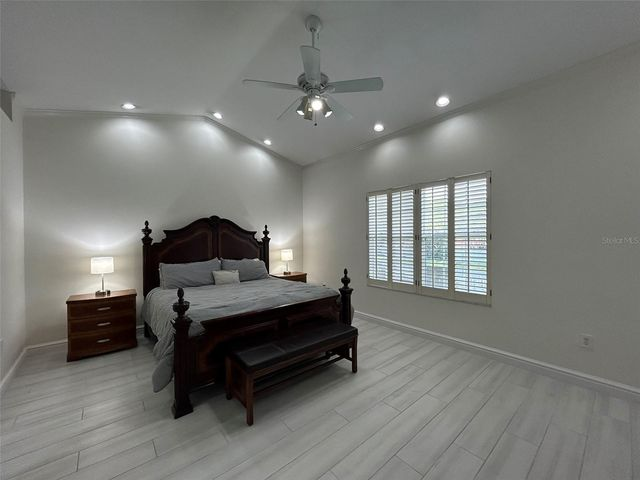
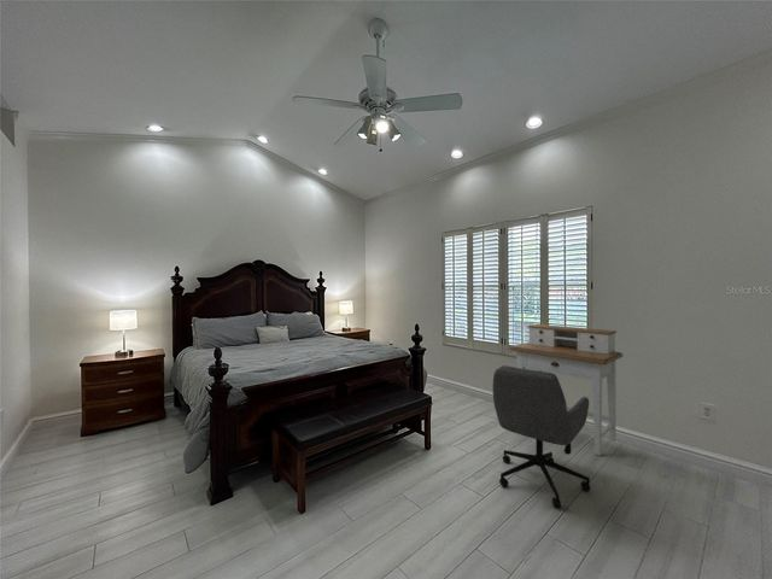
+ office chair (538, 421)
+ desk (565, 374)
